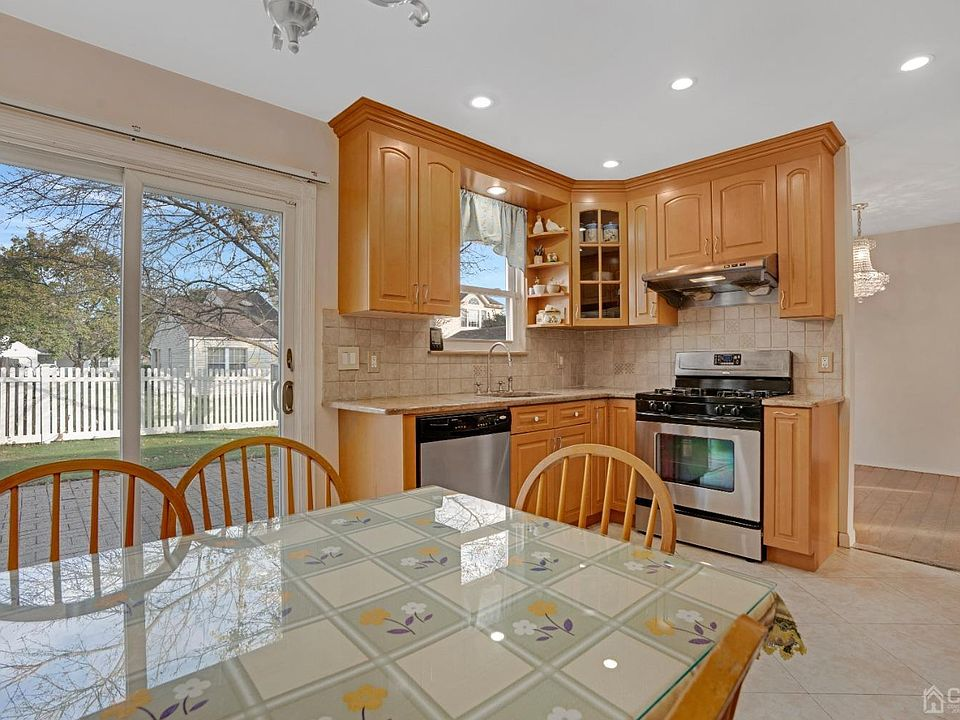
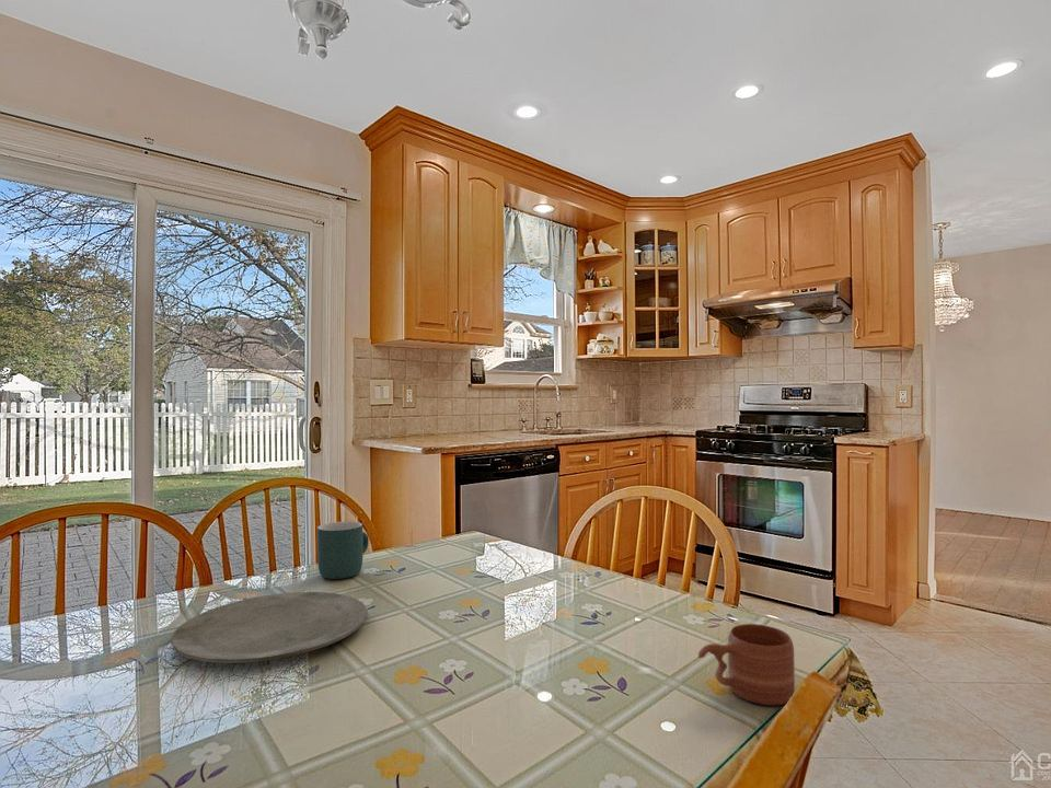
+ plate (275, 625)
+ mug (343, 547)
+ mug (743, 662)
